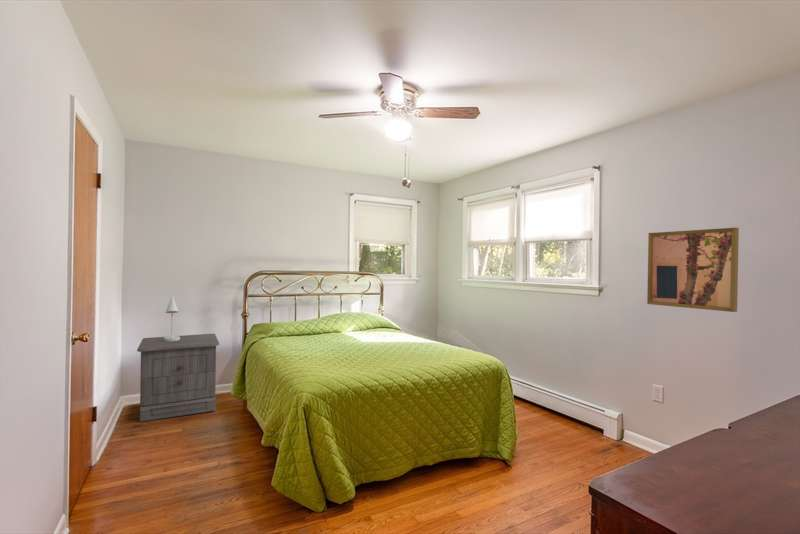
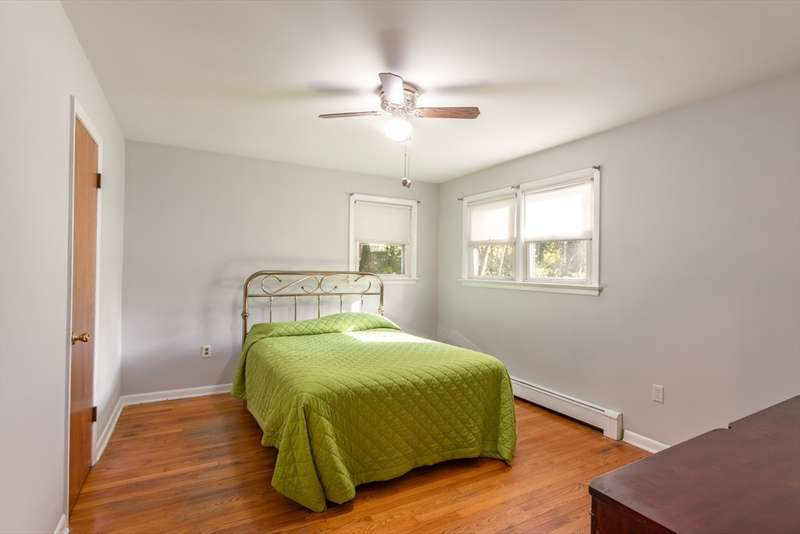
- wall art (689, 269)
- nightstand (179, 374)
- table lamp (172, 318)
